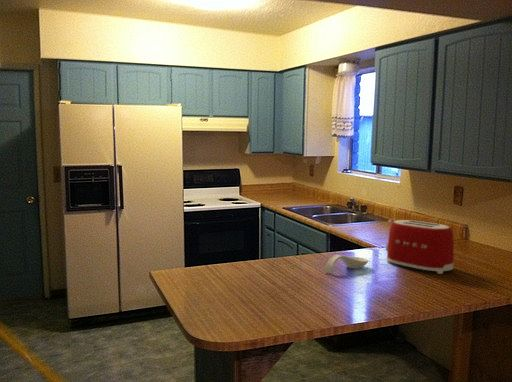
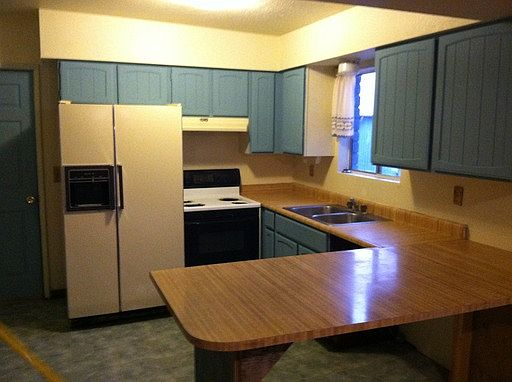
- spoon rest (346, 261)
- toaster (418, 244)
